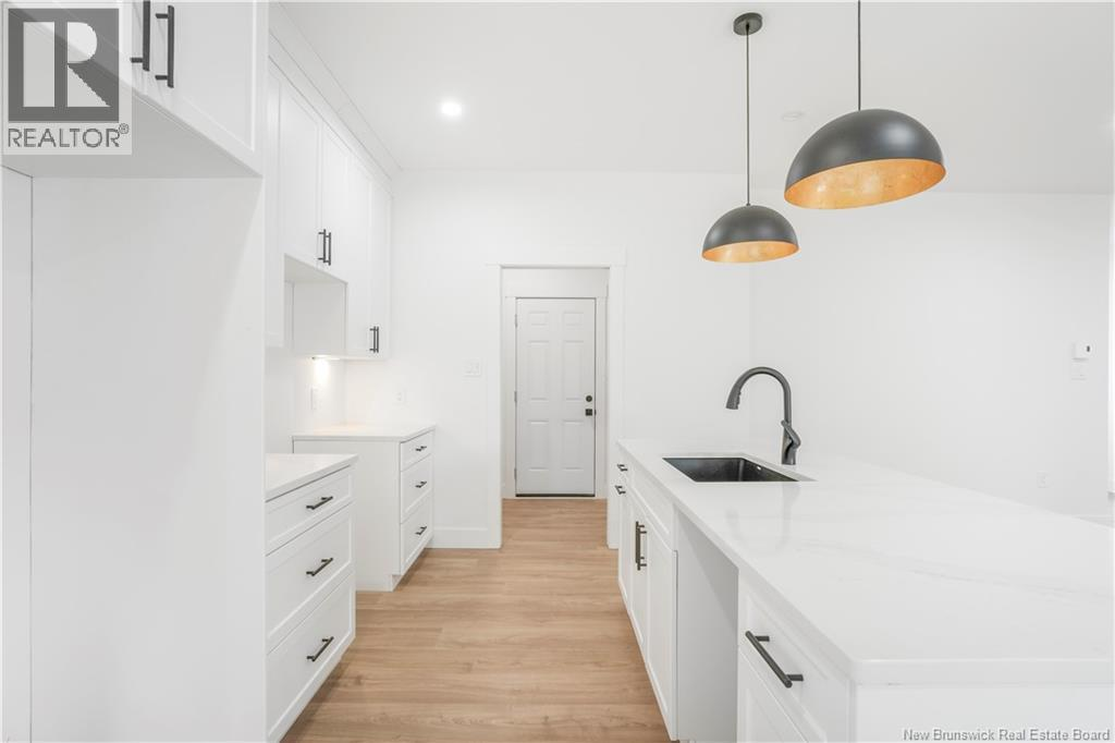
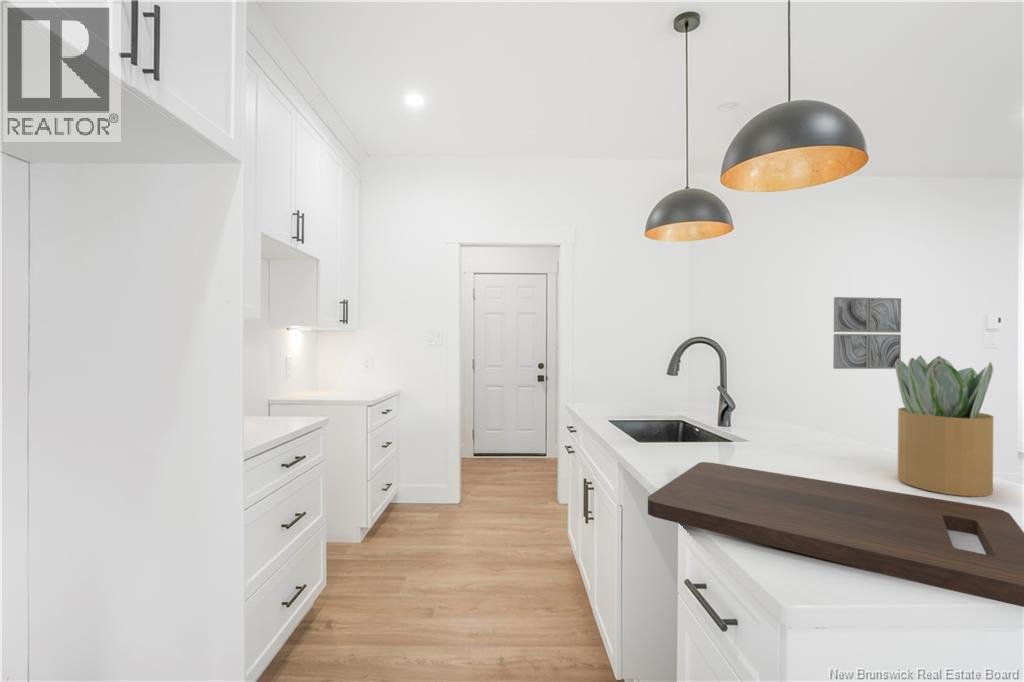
+ cutting board (820, 512)
+ wall art (867, 334)
+ potted plant (942, 420)
